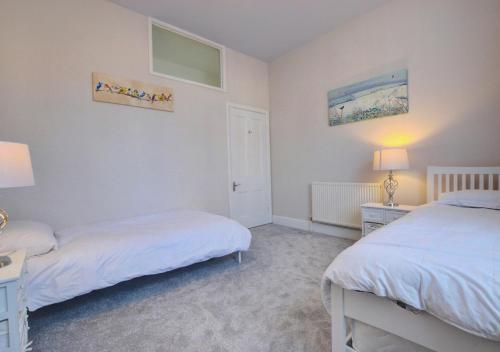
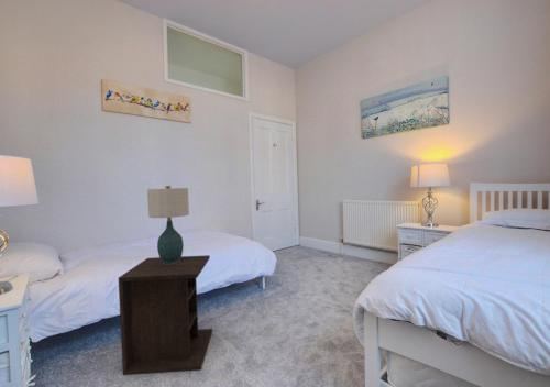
+ nightstand (170, 308)
+ table lamp (169, 223)
